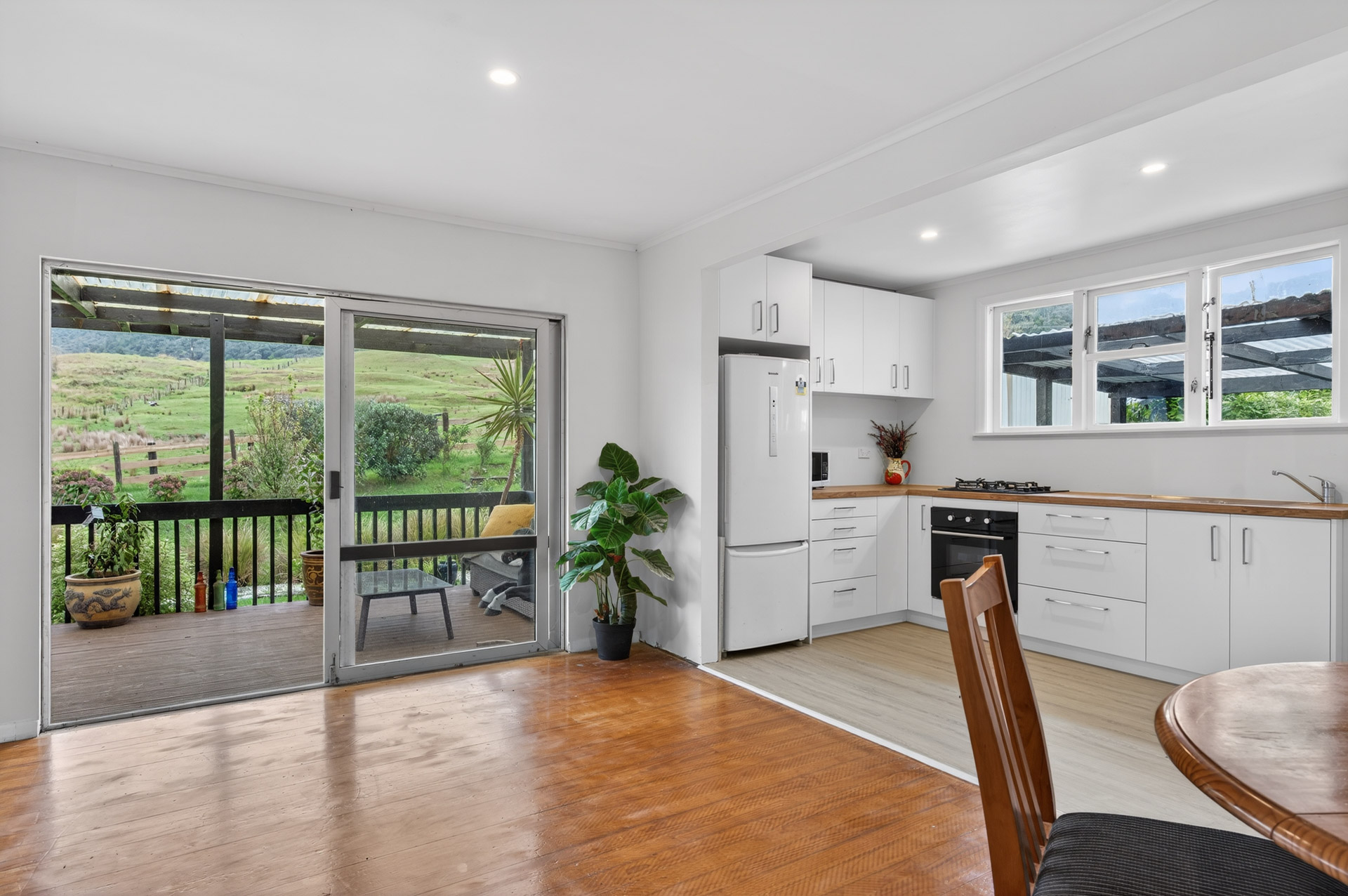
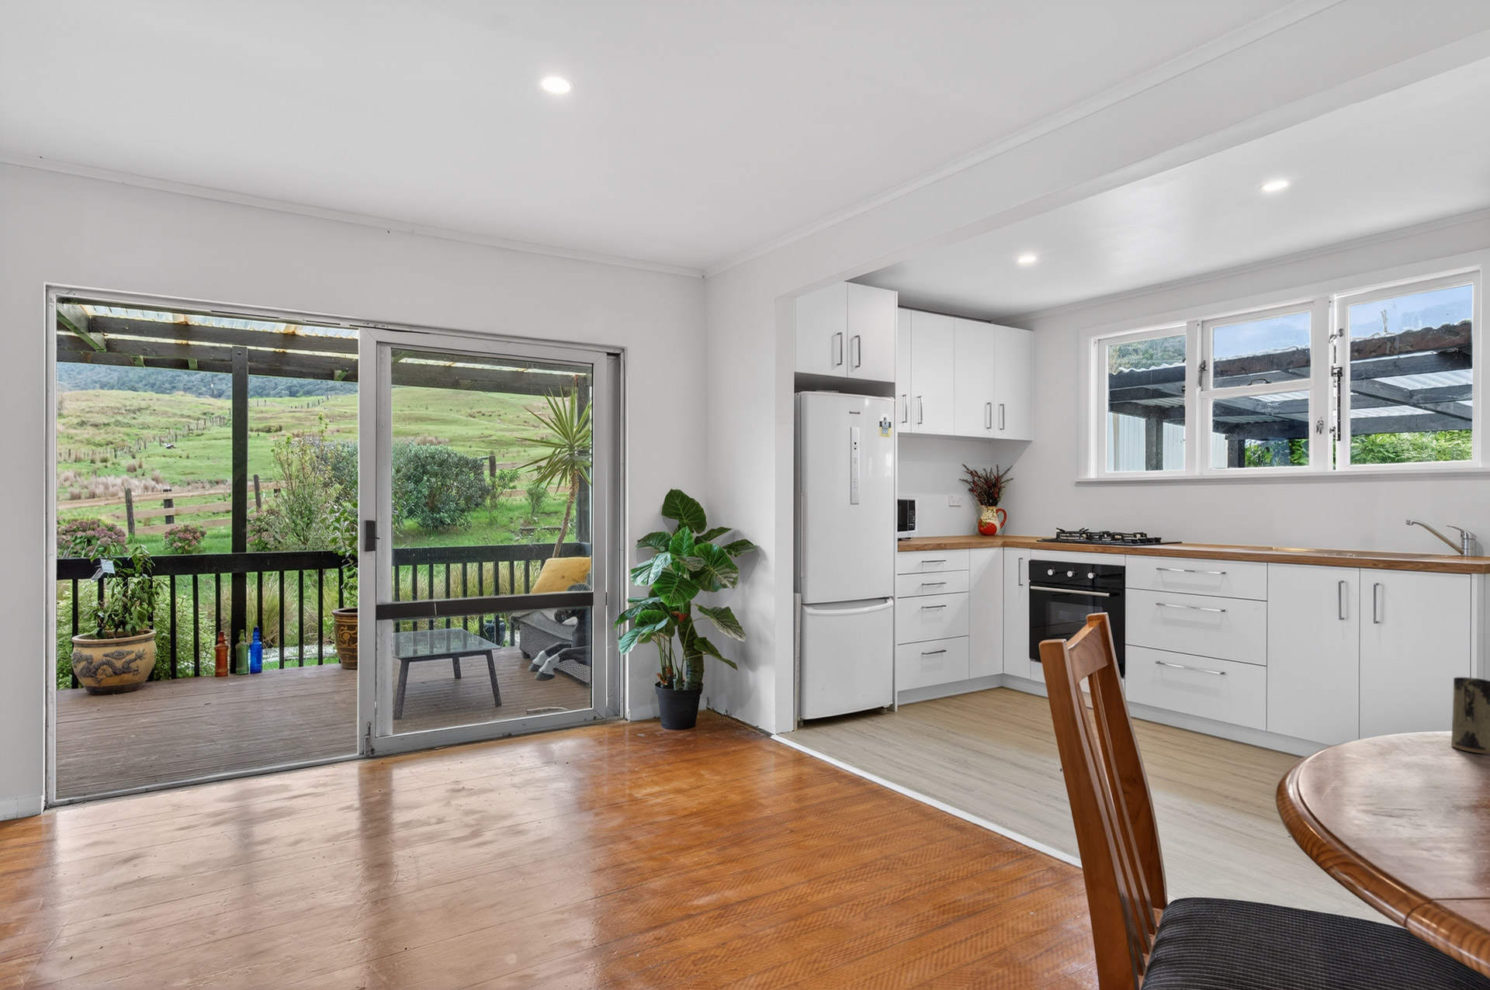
+ mug (1472, 713)
